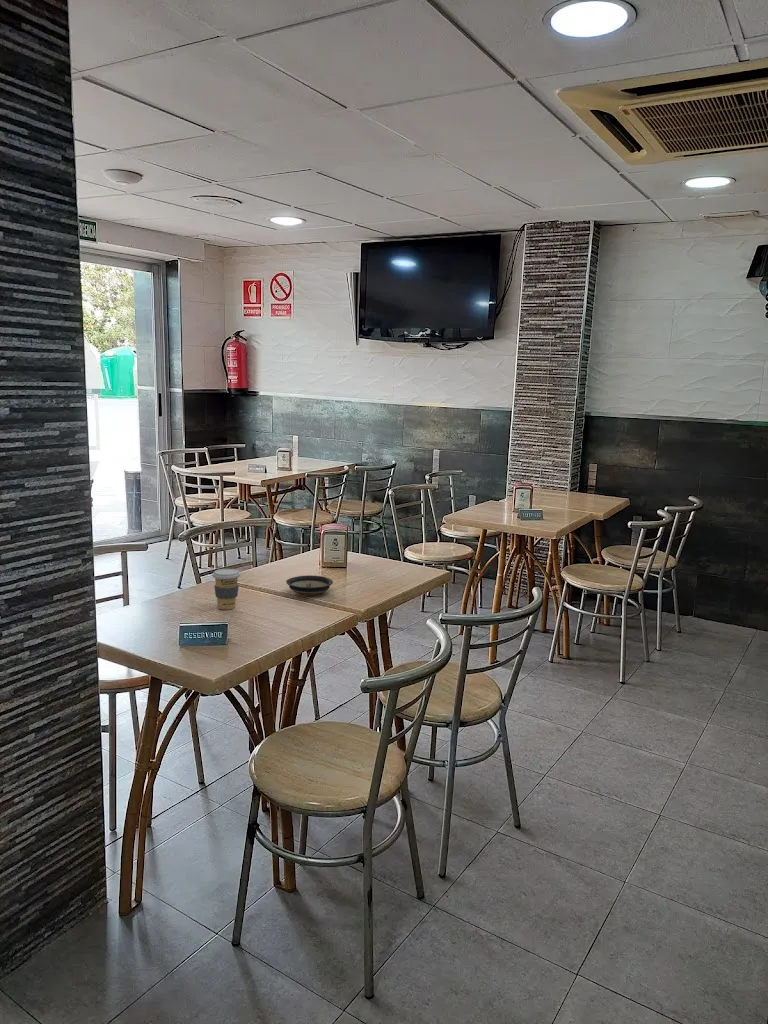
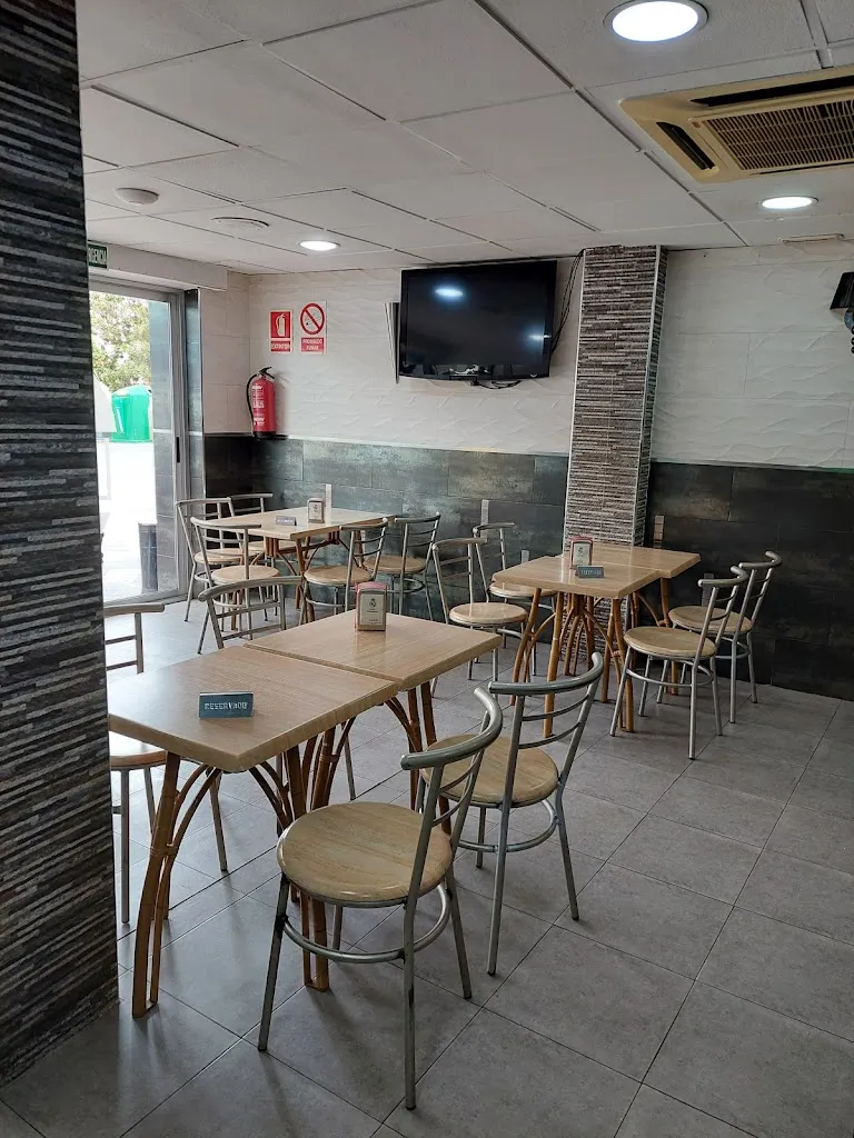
- coffee cup (226, 589)
- saucer (309, 586)
